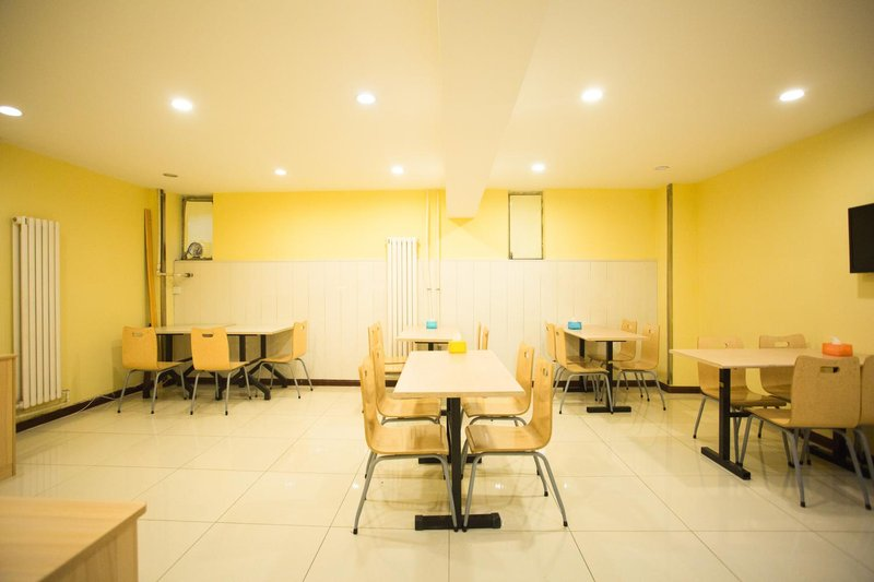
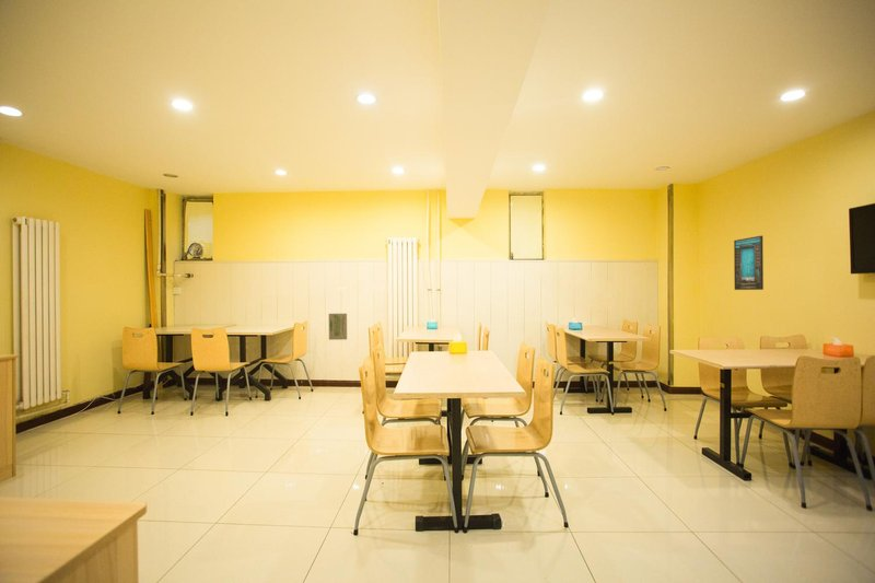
+ wall art (337, 326)
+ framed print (747, 264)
